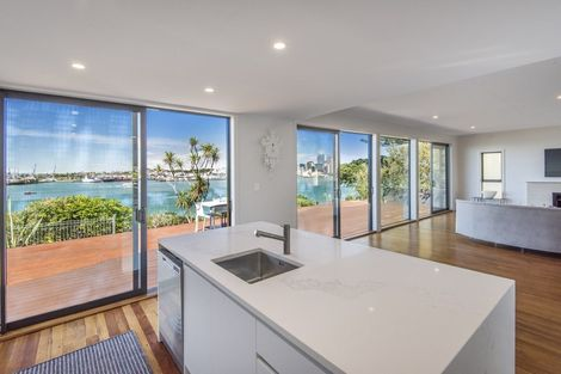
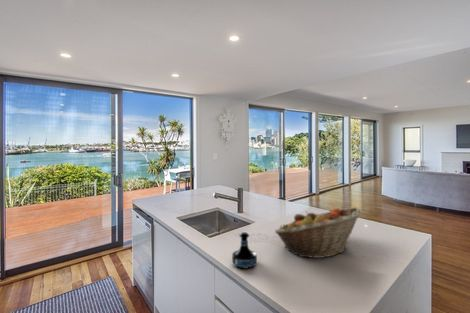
+ tequila bottle (244, 248)
+ fruit basket (318, 227)
